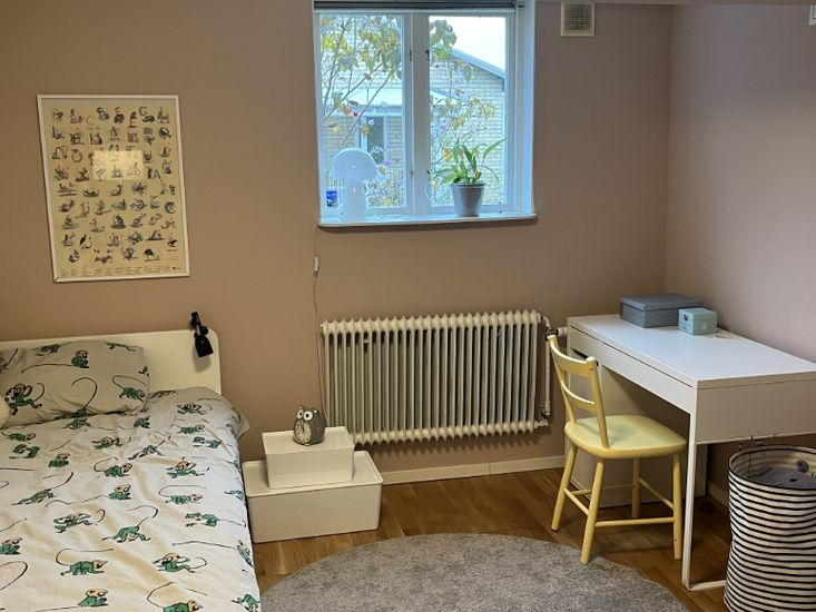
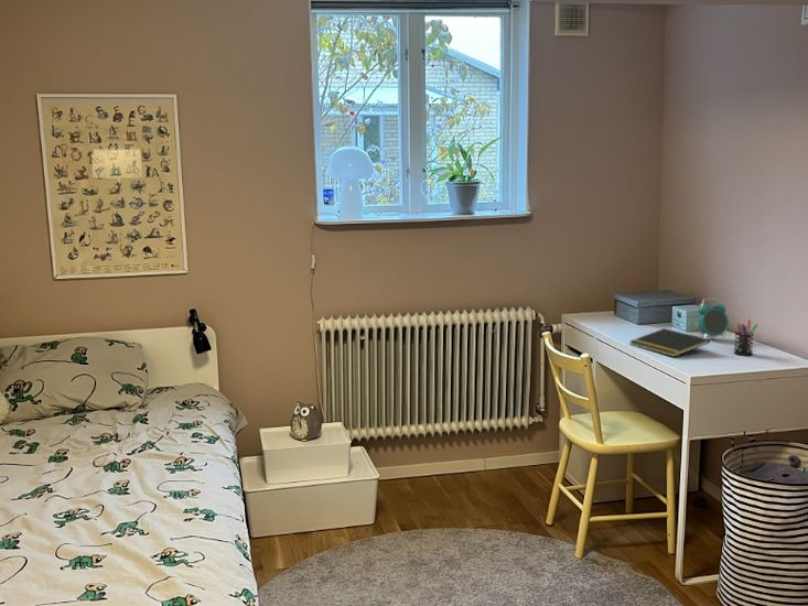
+ alarm clock (712, 318)
+ pen holder (746, 336)
+ notepad (668, 342)
